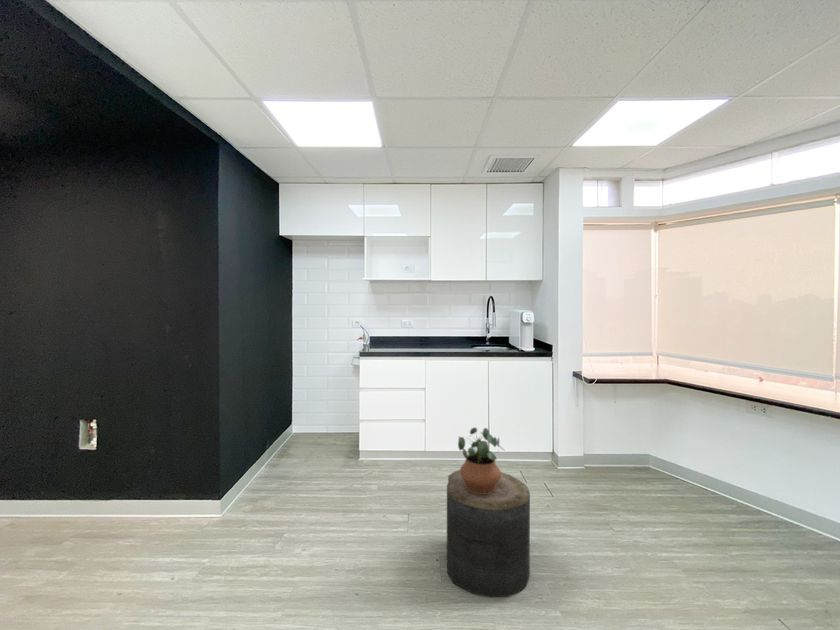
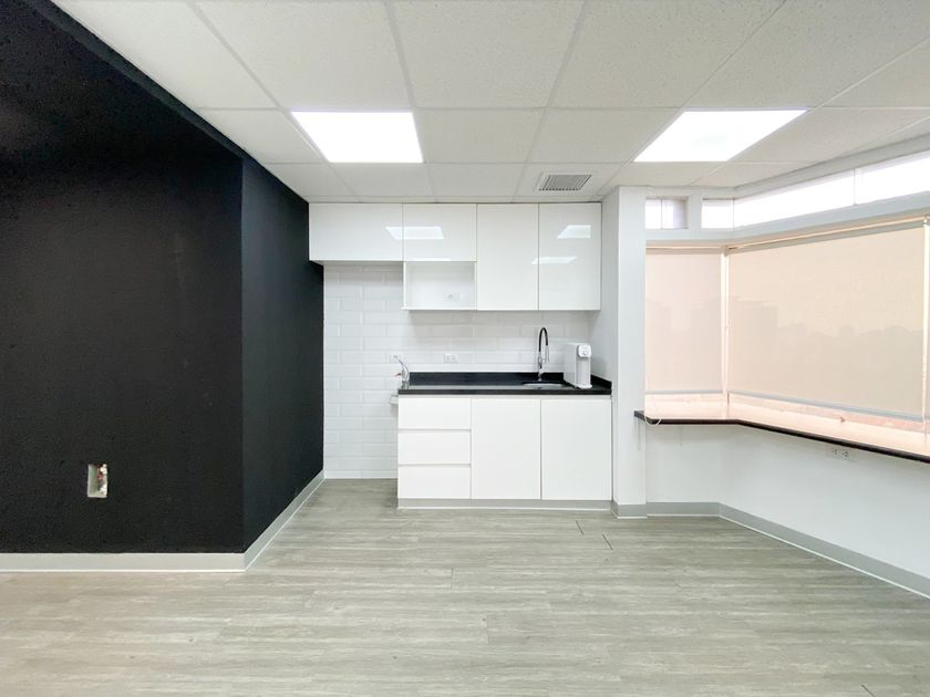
- stool (485, 525)
- potted plant (482, 456)
